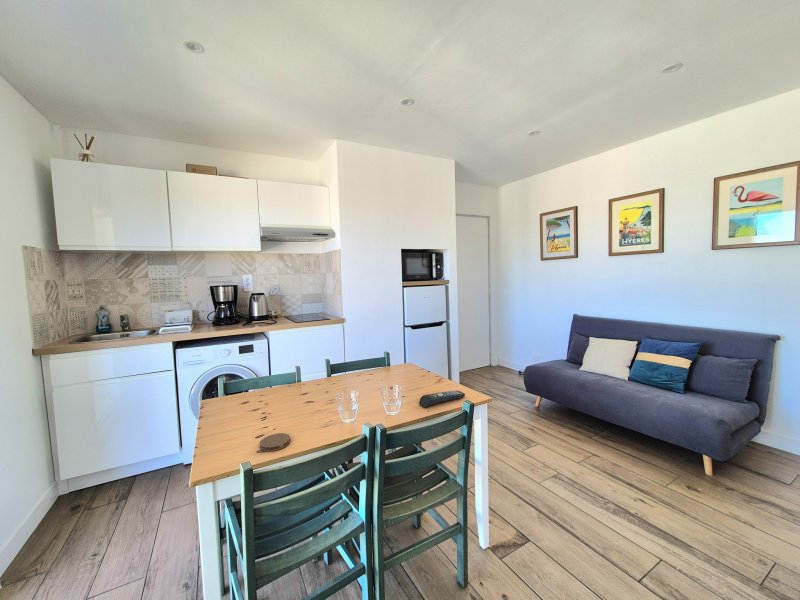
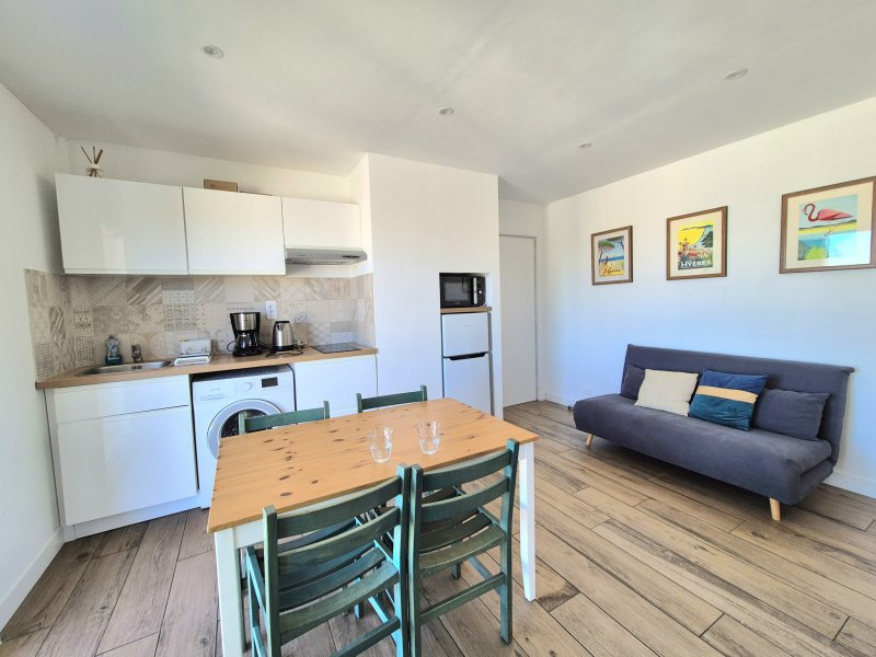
- coaster (275, 441)
- remote control (442, 397)
